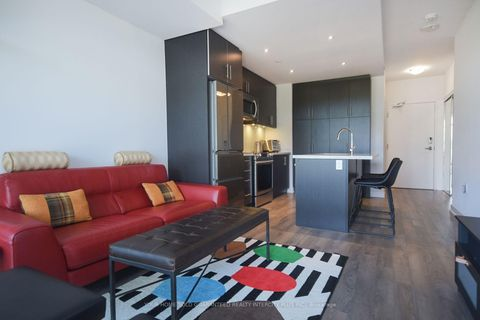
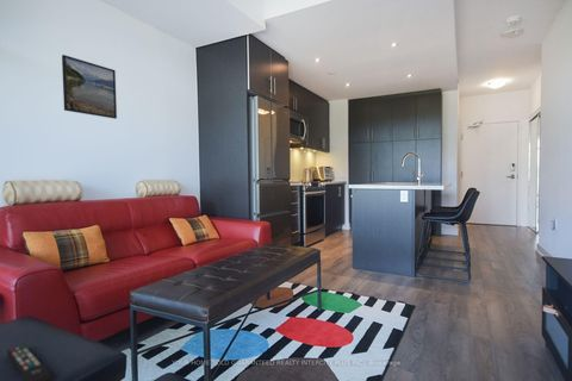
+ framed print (91, 88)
+ remote control (27, 363)
